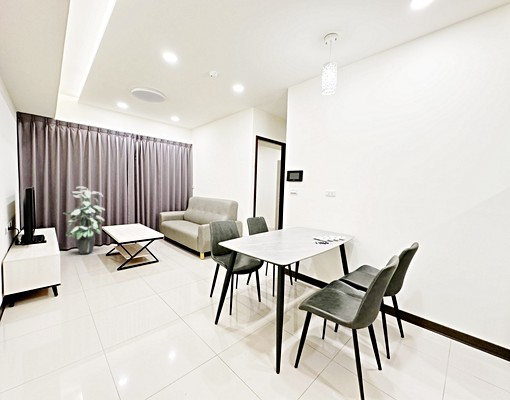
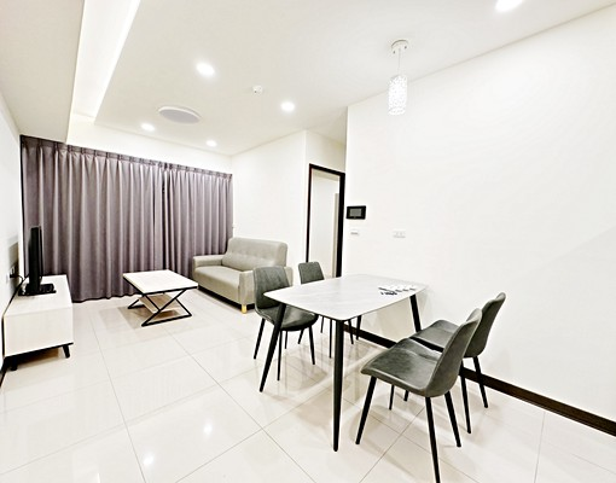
- indoor plant (84, 219)
